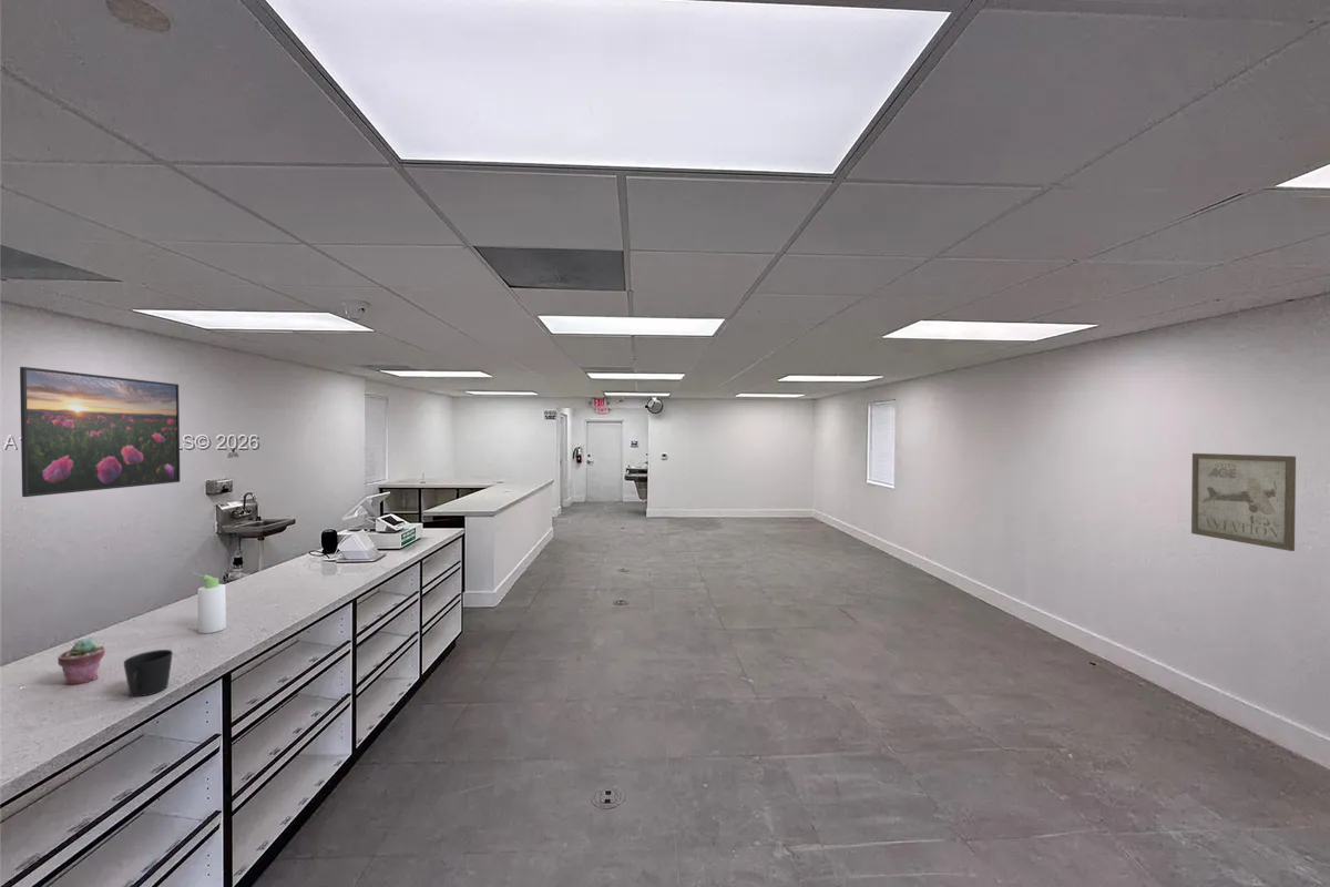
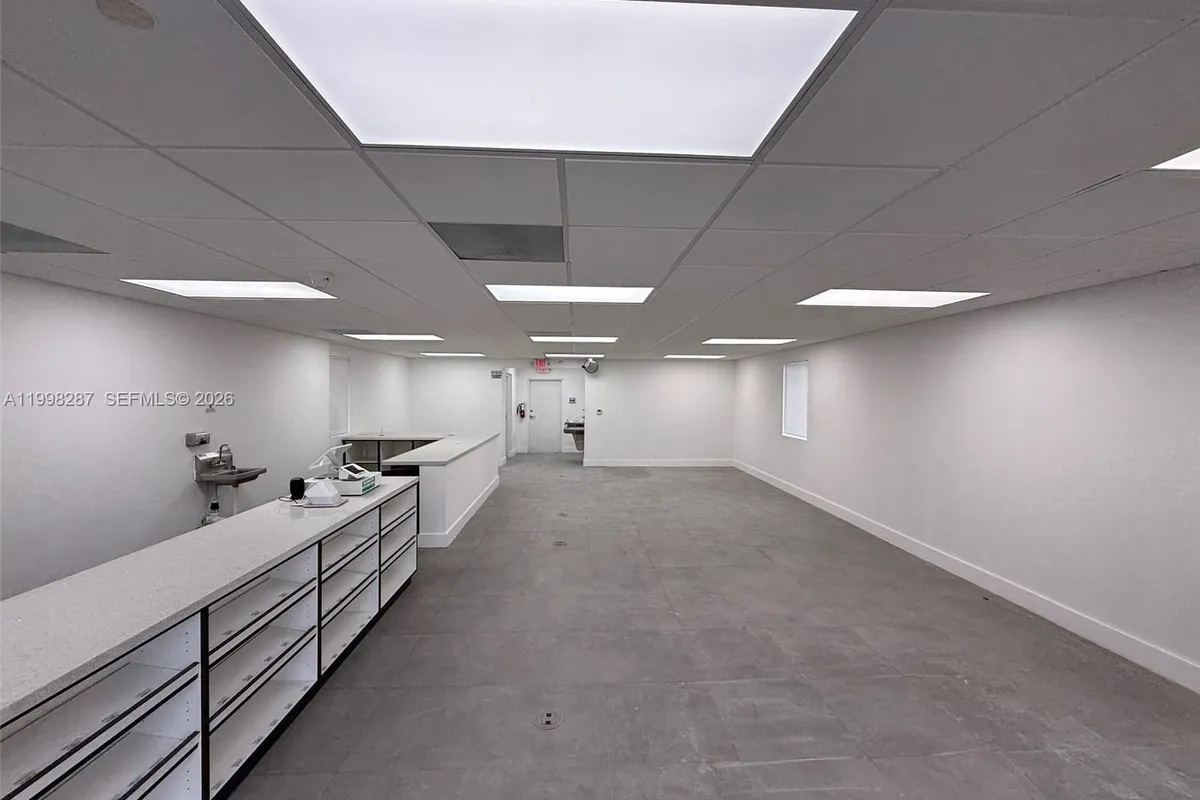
- bottle (209, 600)
- wall art (1239, 498)
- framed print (111, 432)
- cup (146, 675)
- potted succulent (82, 660)
